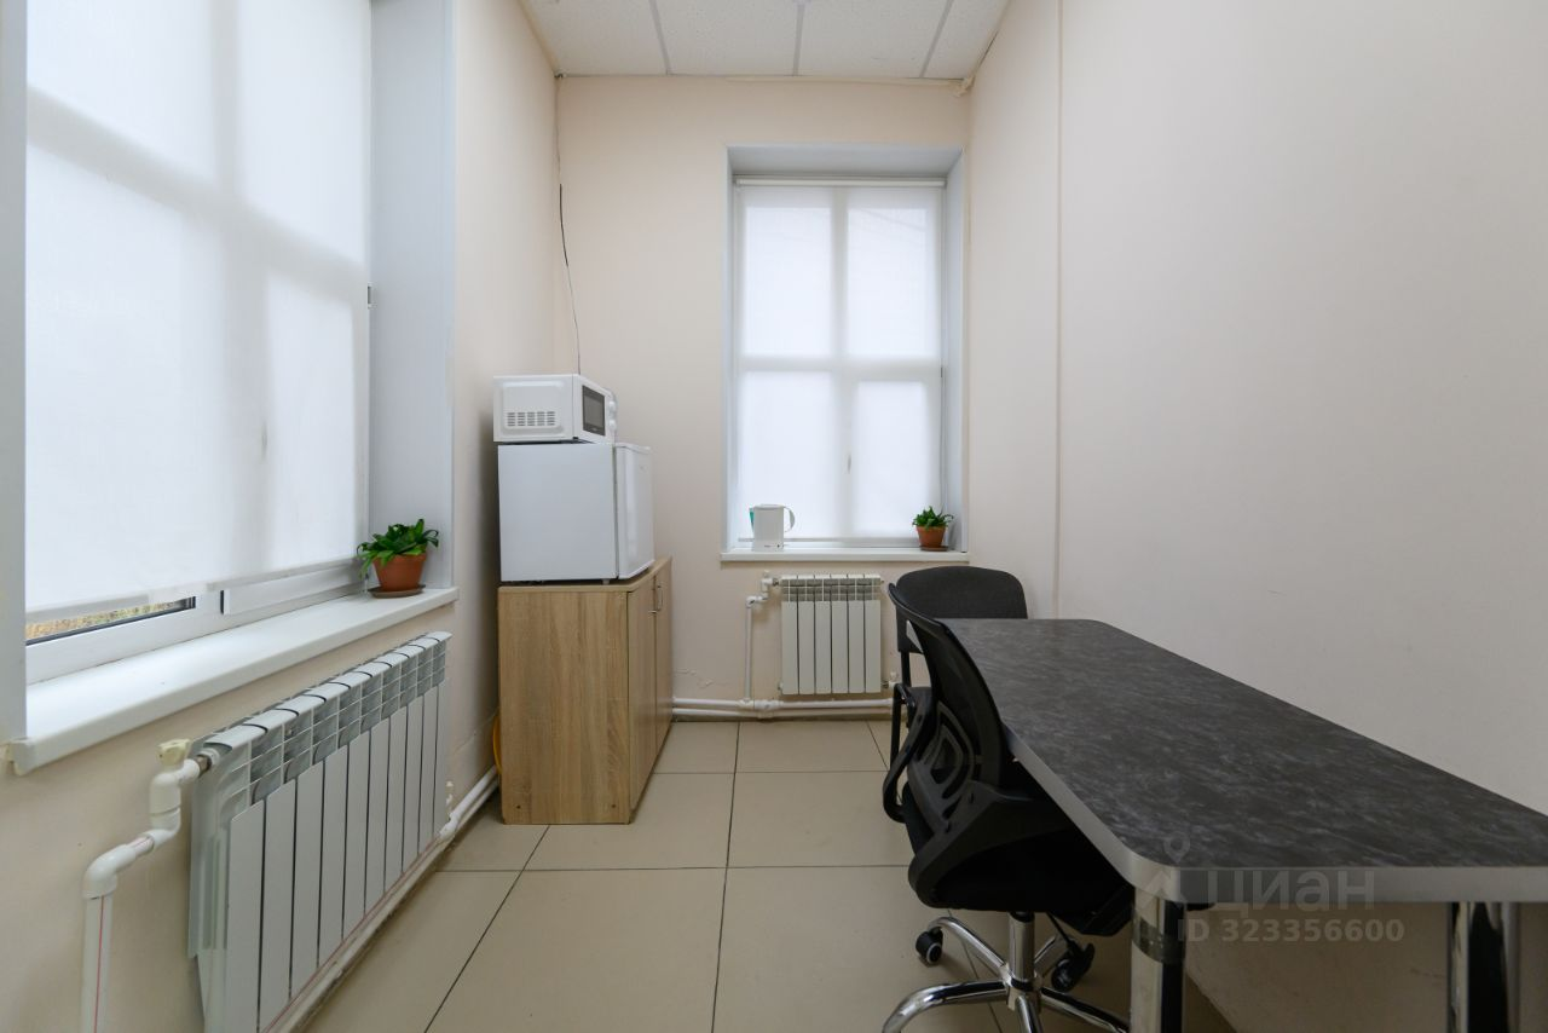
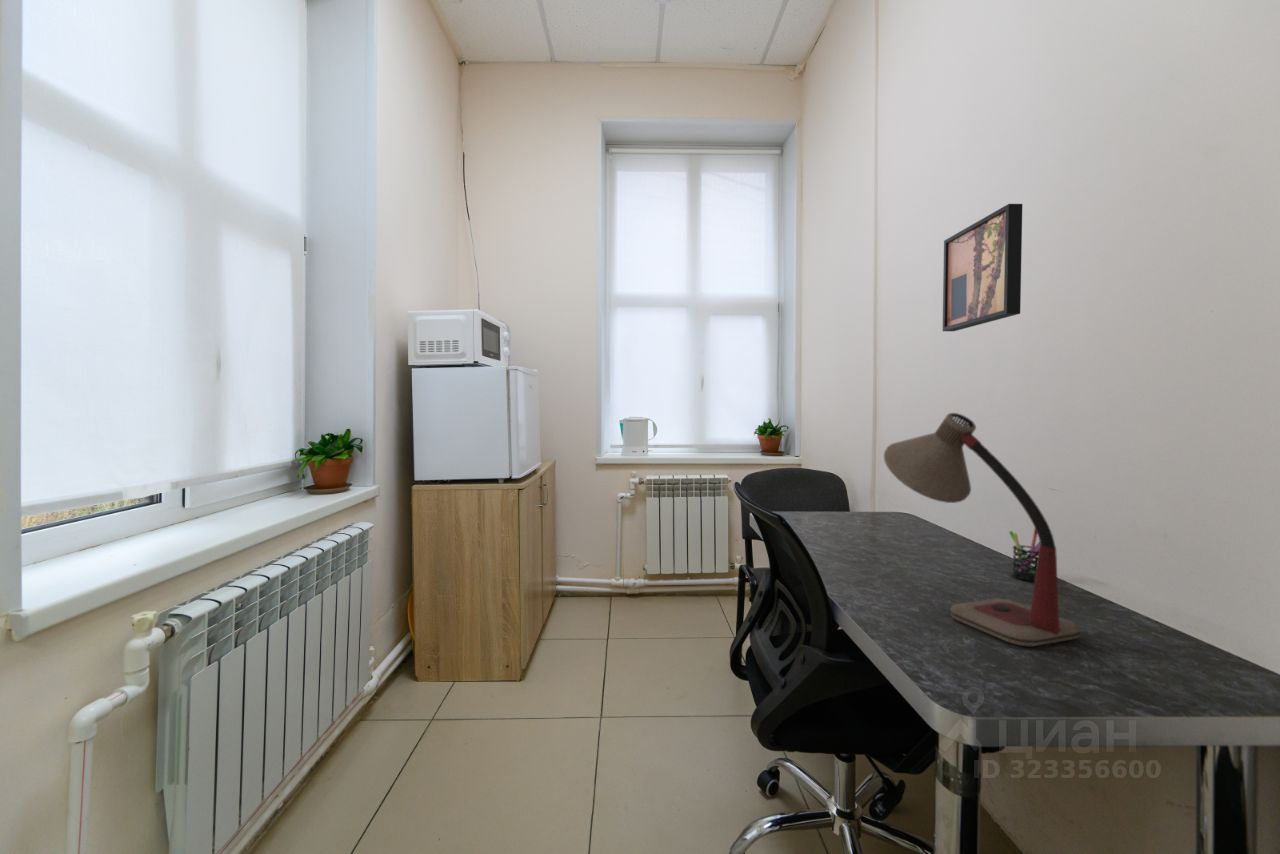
+ desk lamp (964, 499)
+ wall art (978, 273)
+ pen holder (1026, 551)
